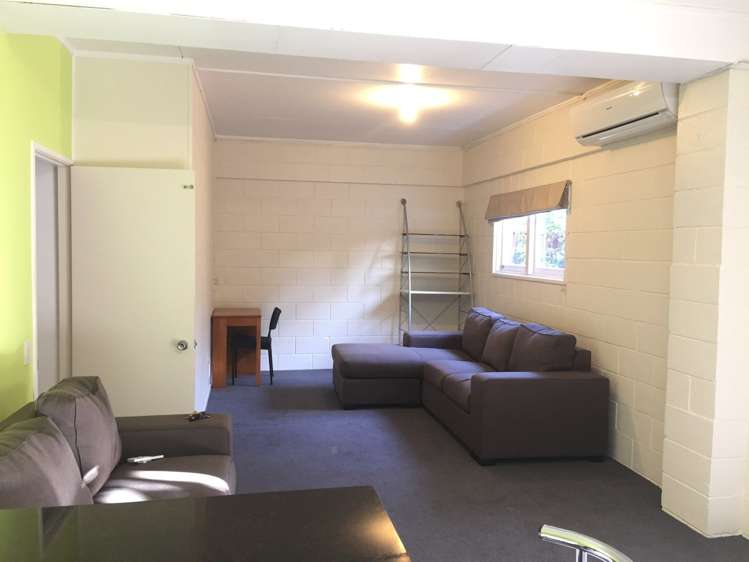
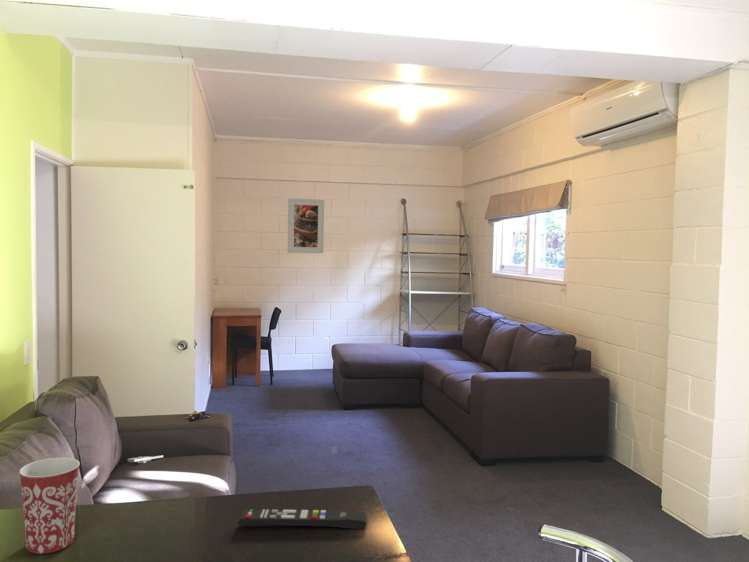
+ mug (55, 500)
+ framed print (305, 226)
+ remote control (303, 518)
